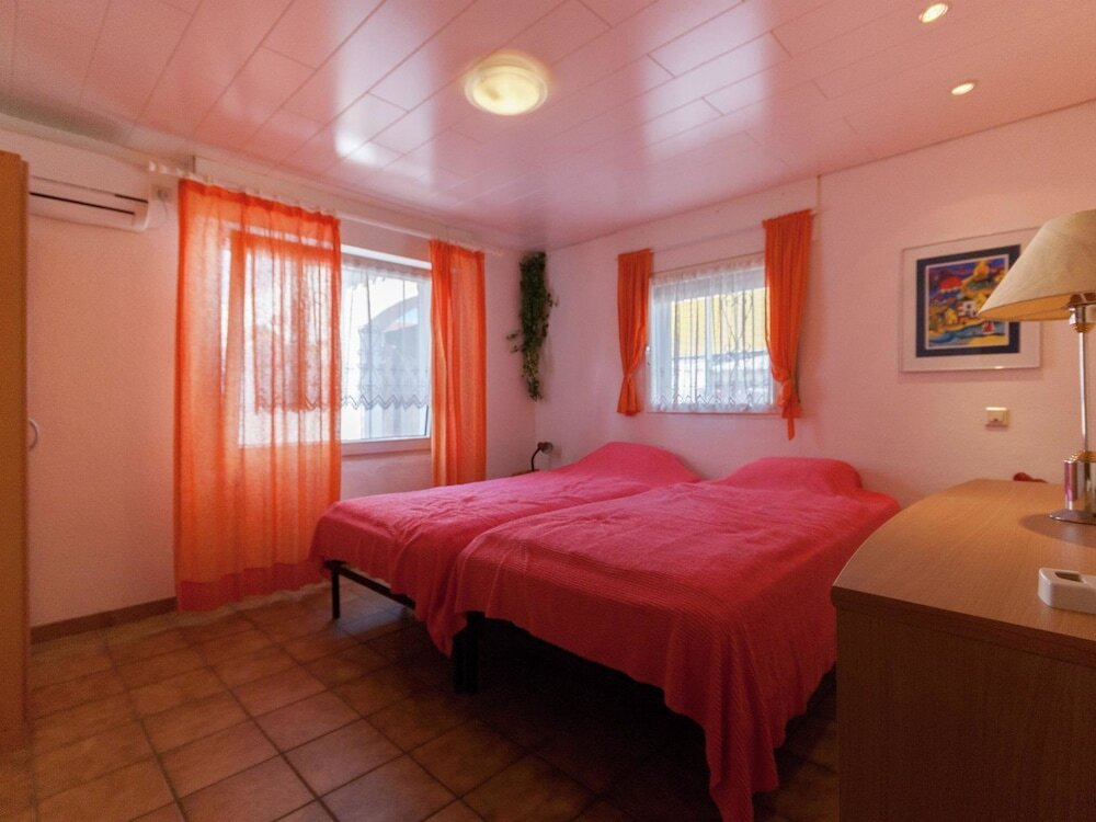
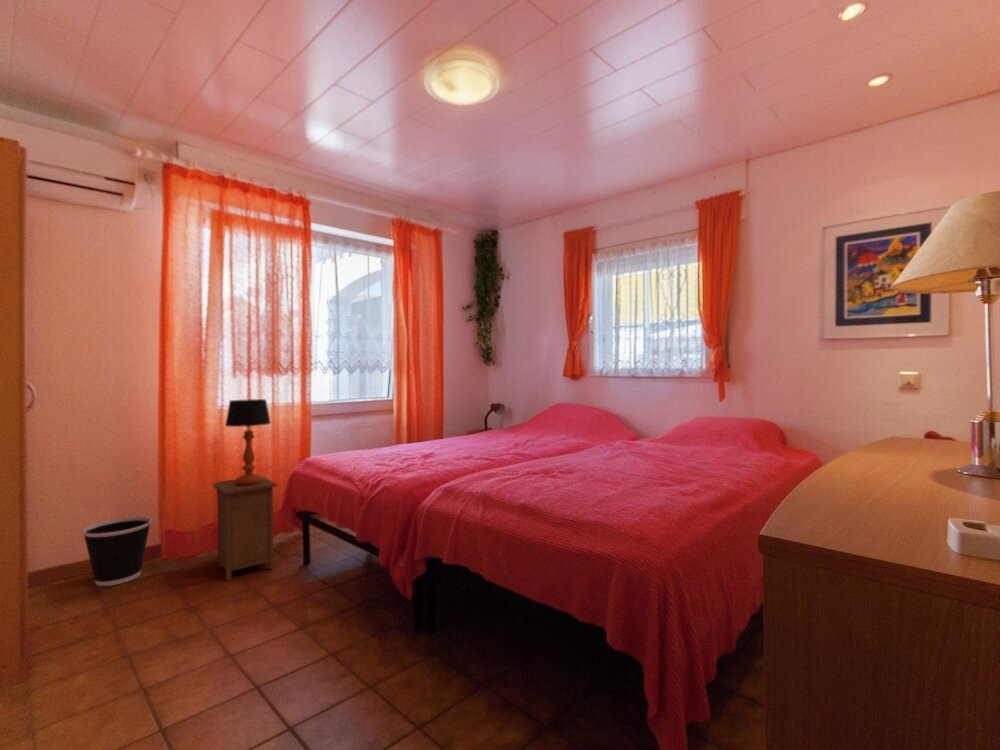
+ nightstand (242, 523)
+ table lamp (248, 441)
+ wastebasket (118, 551)
